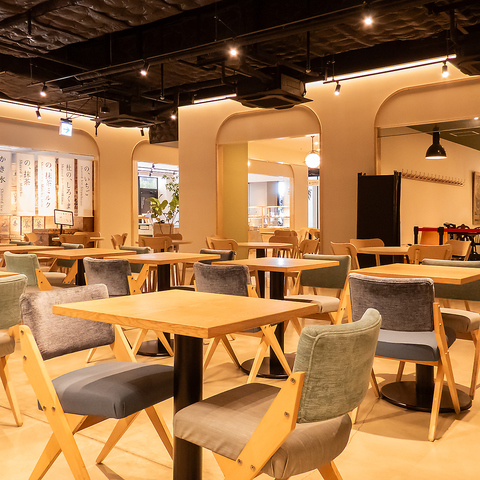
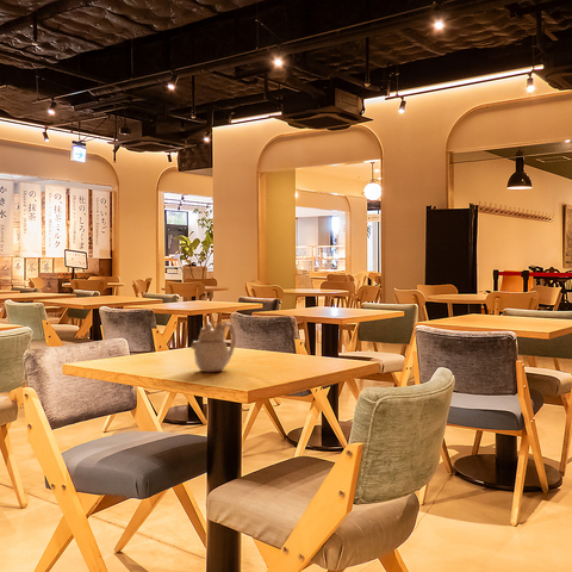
+ teapot (213, 346)
